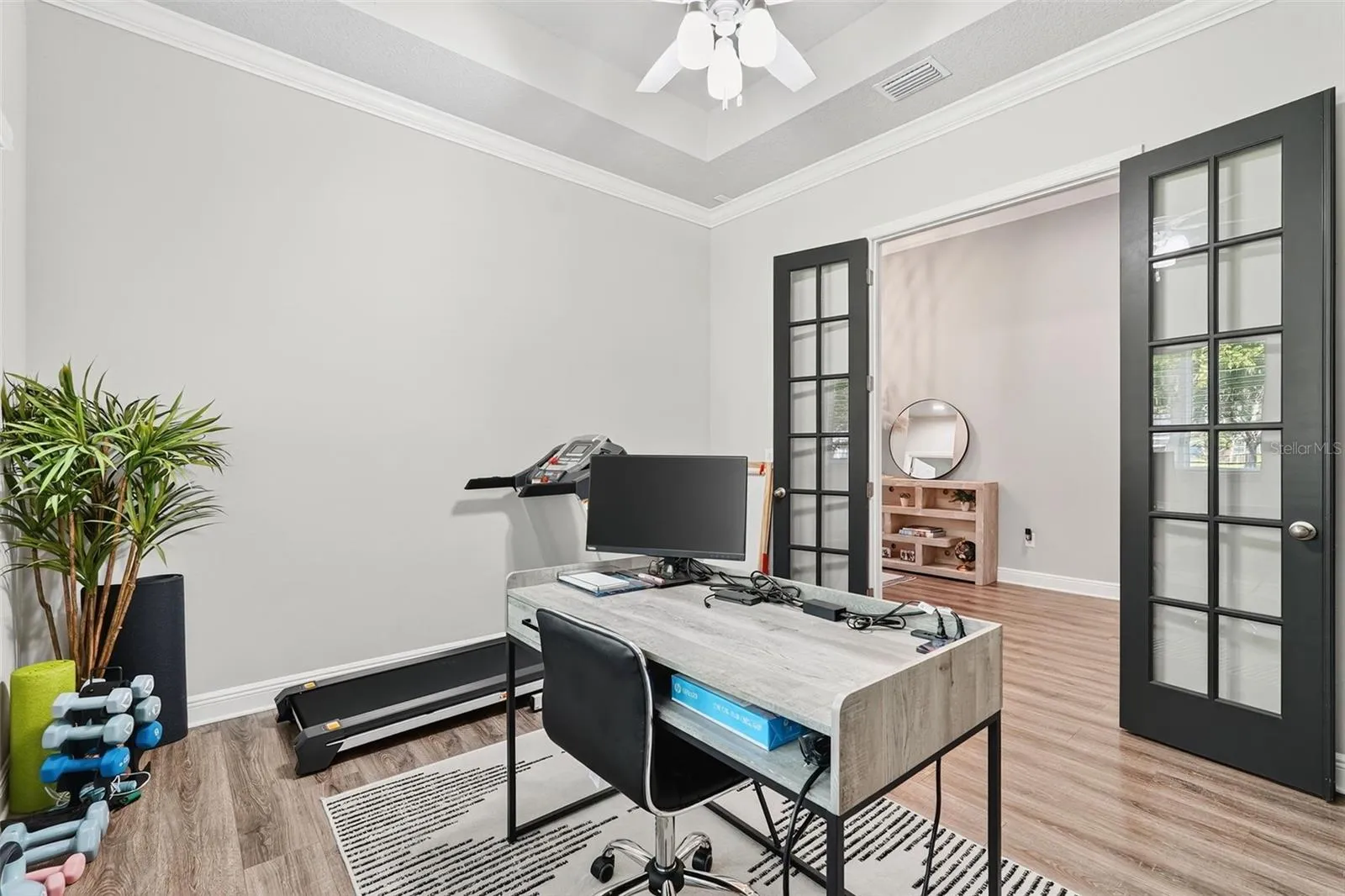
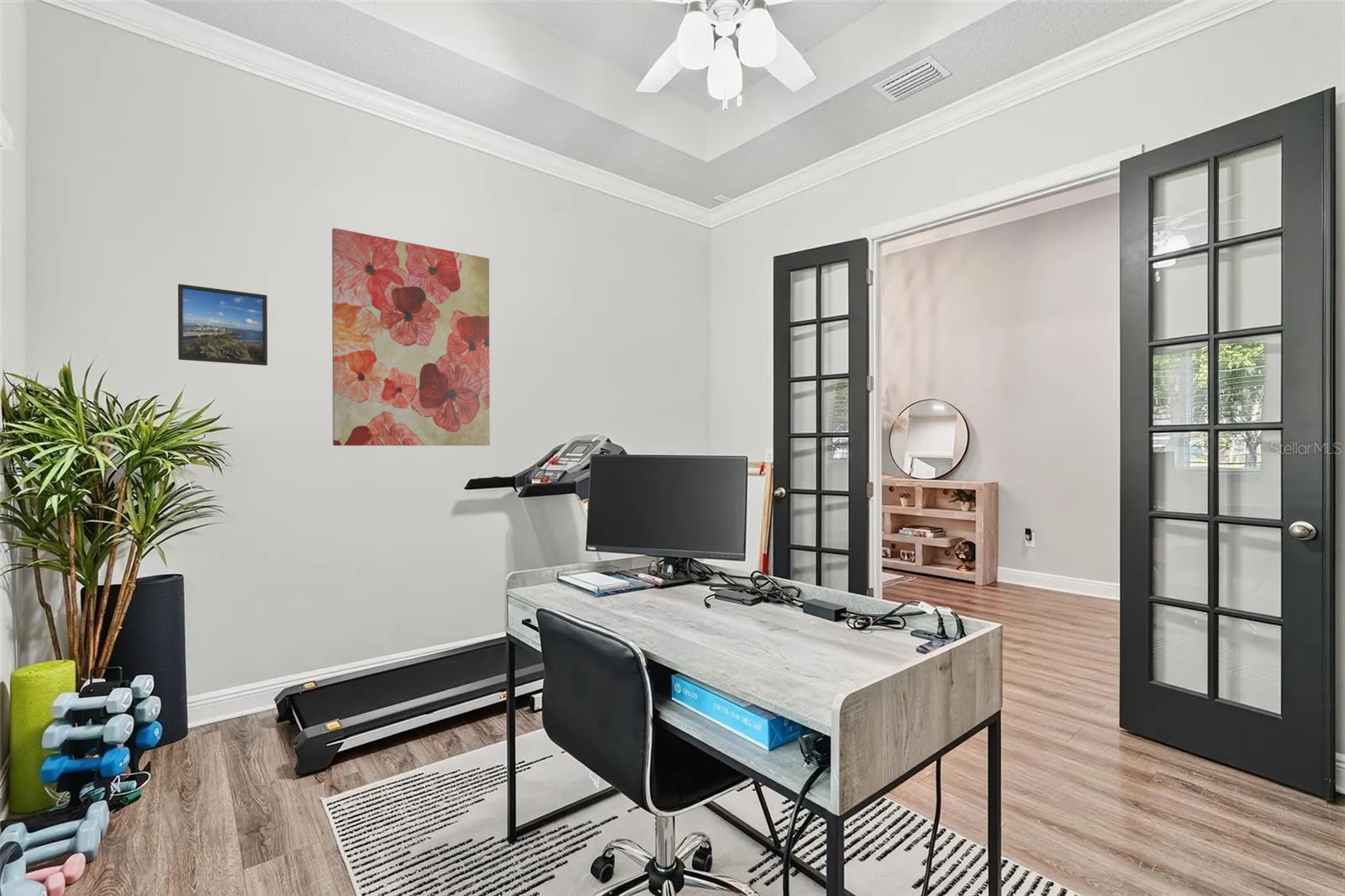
+ wall art (416, 345)
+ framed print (224, 326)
